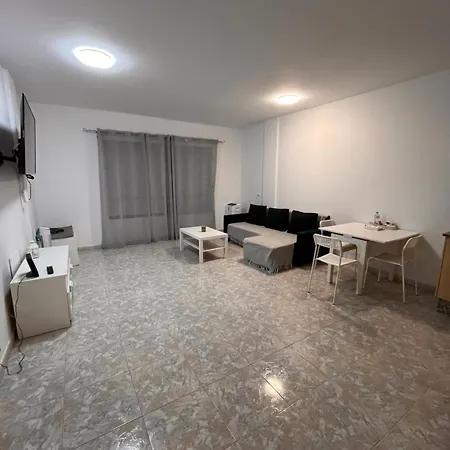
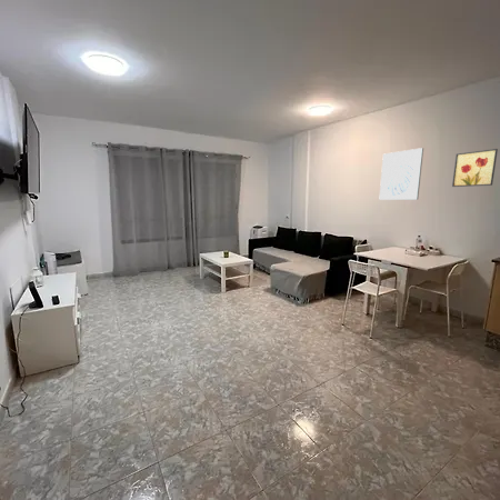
+ wall art (399, 176)
+ wall art (473, 169)
